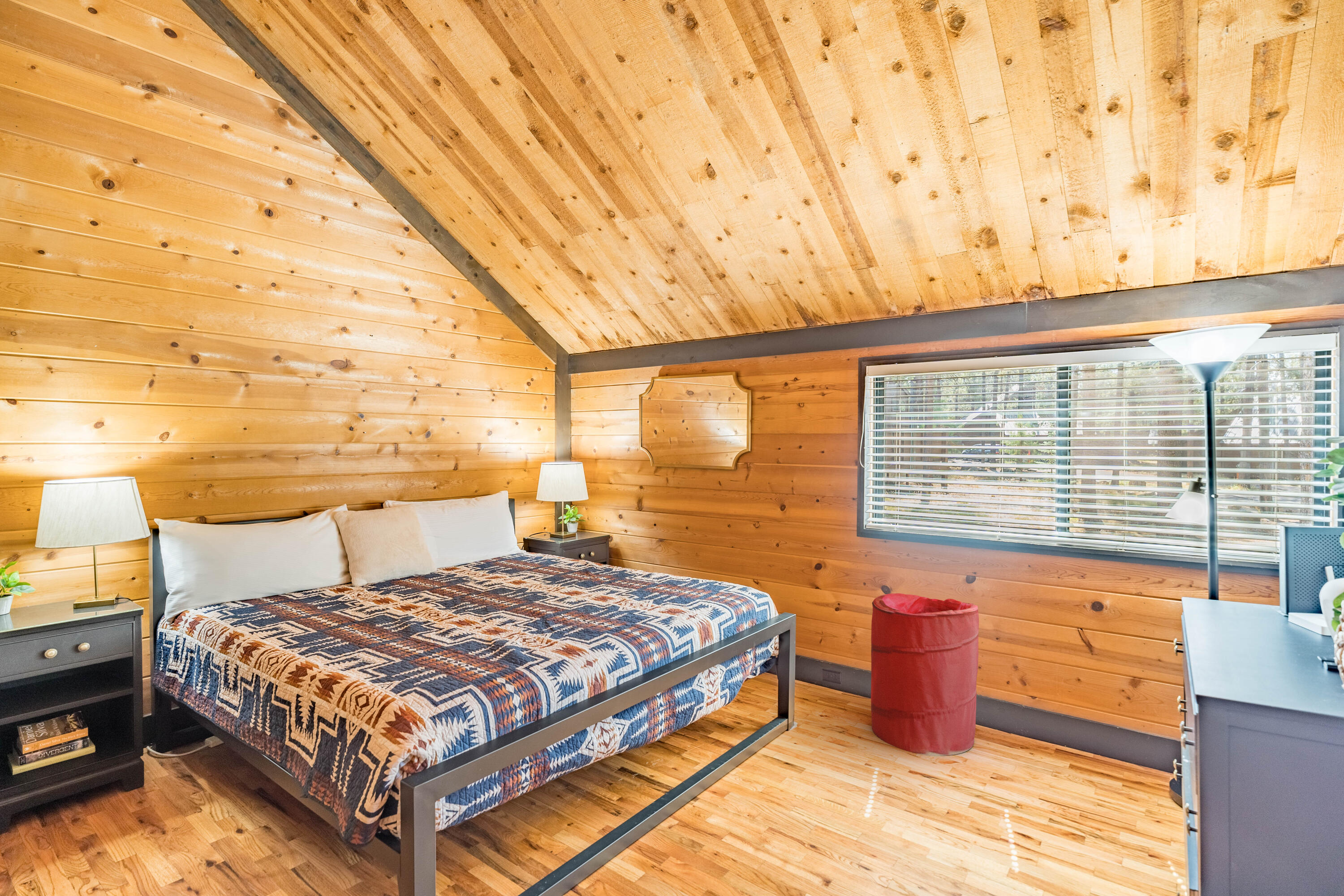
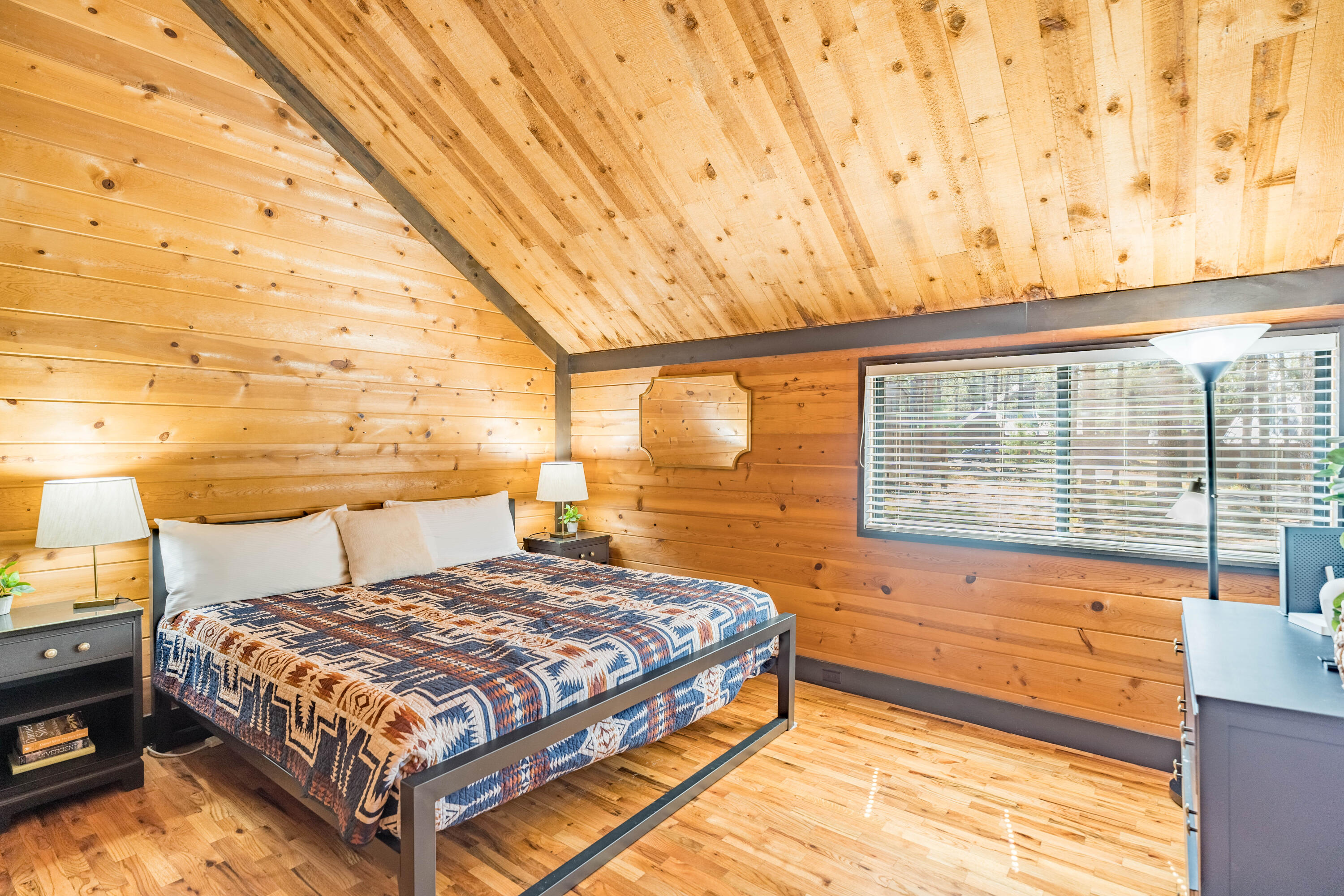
- laundry hamper (924, 665)
